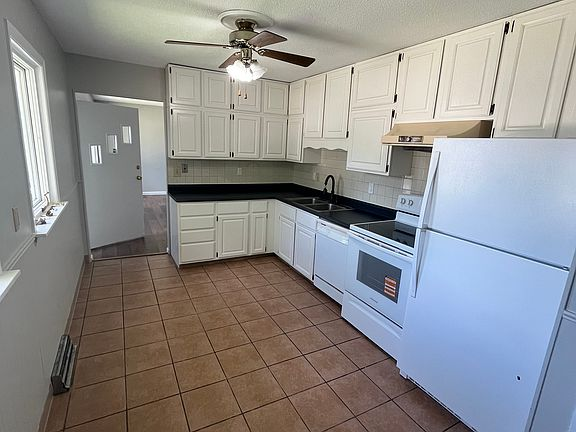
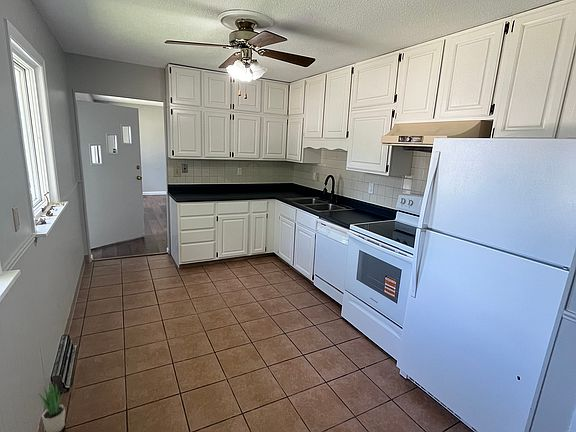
+ potted plant (53, 403)
